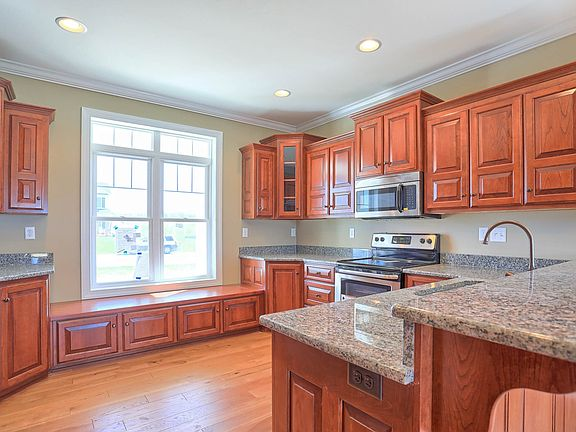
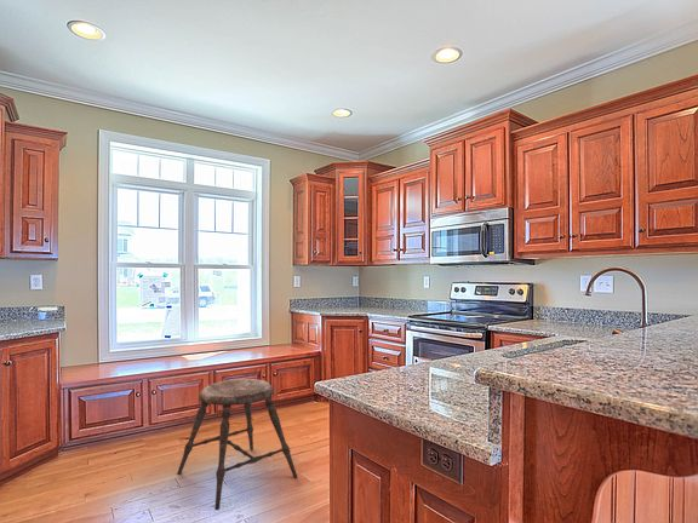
+ stool (236, 431)
